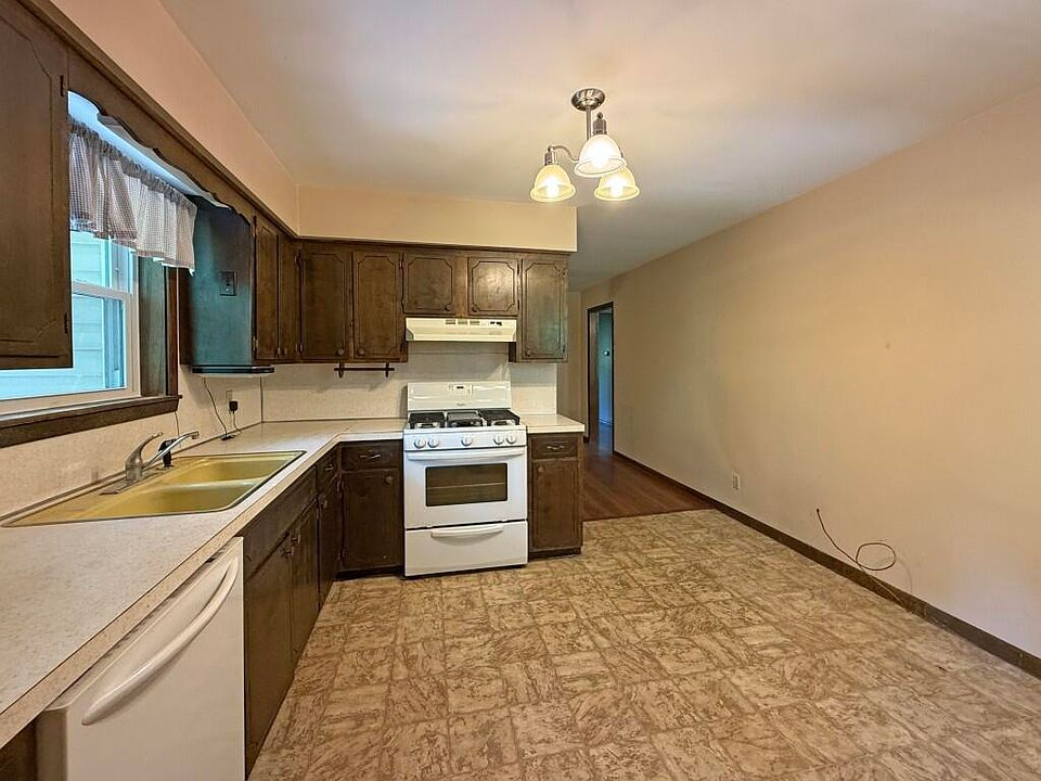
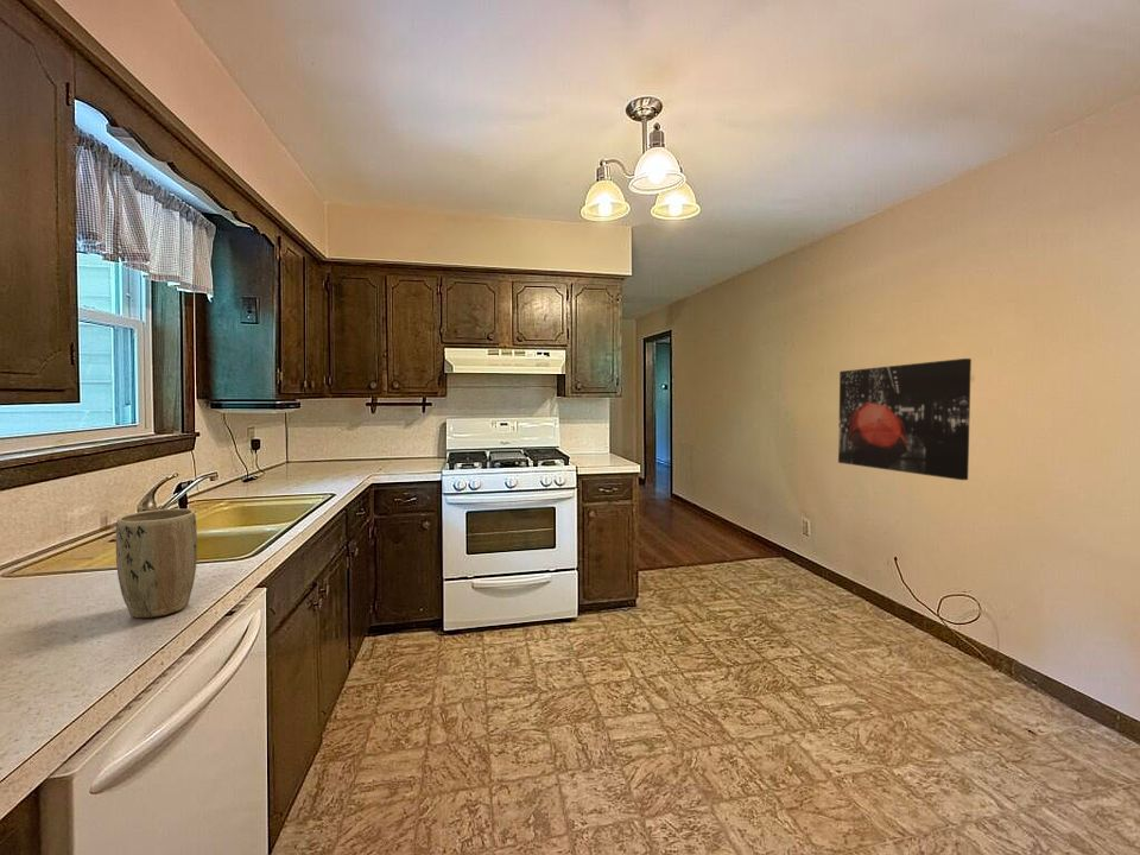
+ plant pot (158, 562)
+ wall art (894, 418)
